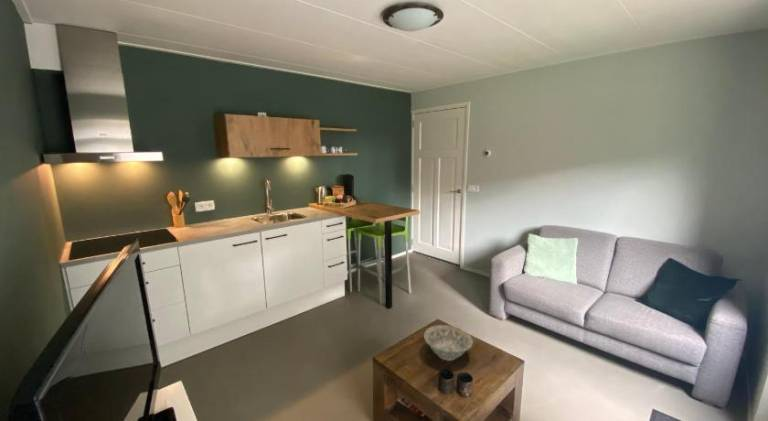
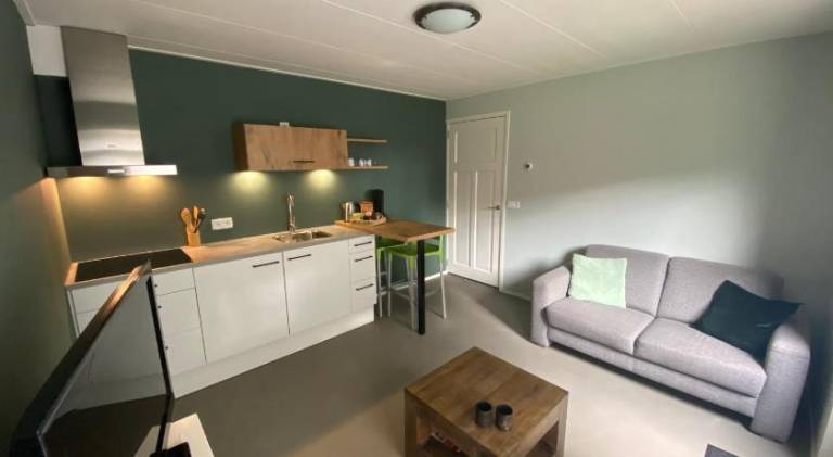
- decorative bowl (447, 345)
